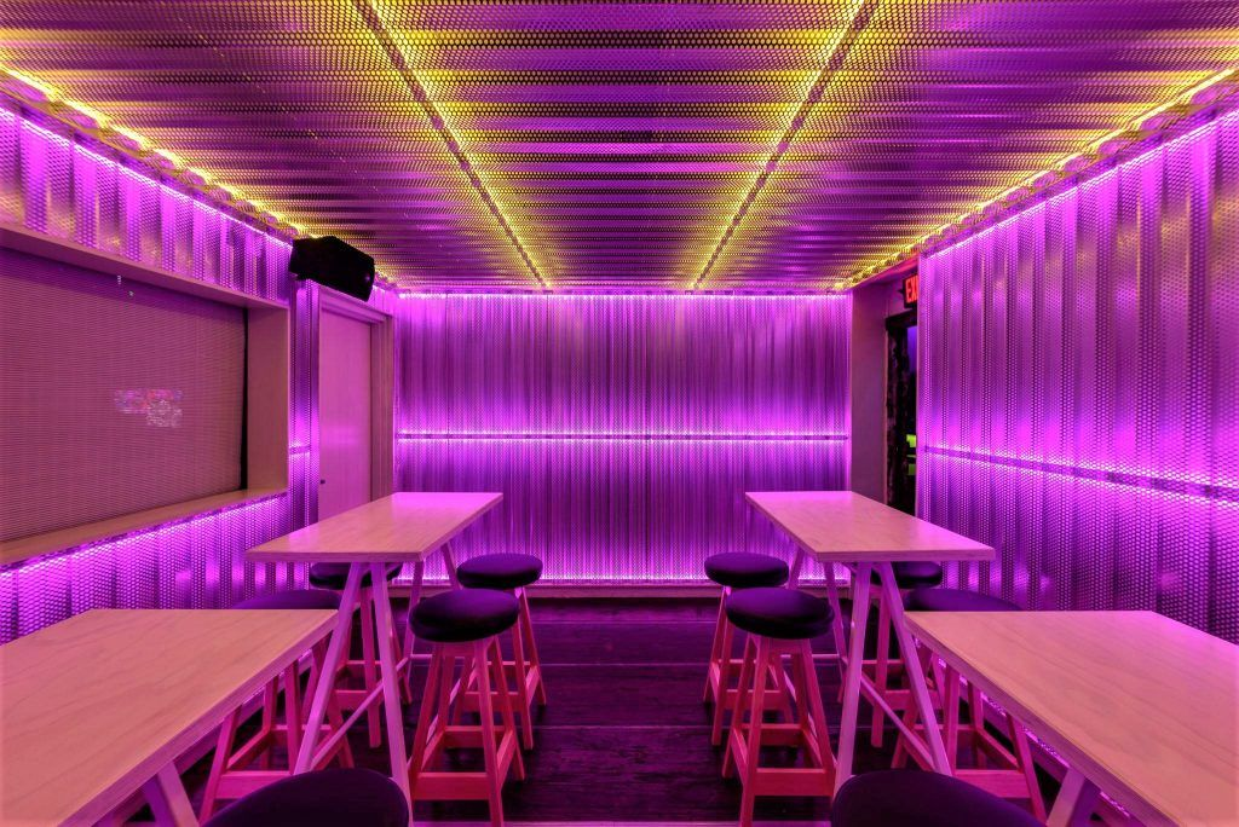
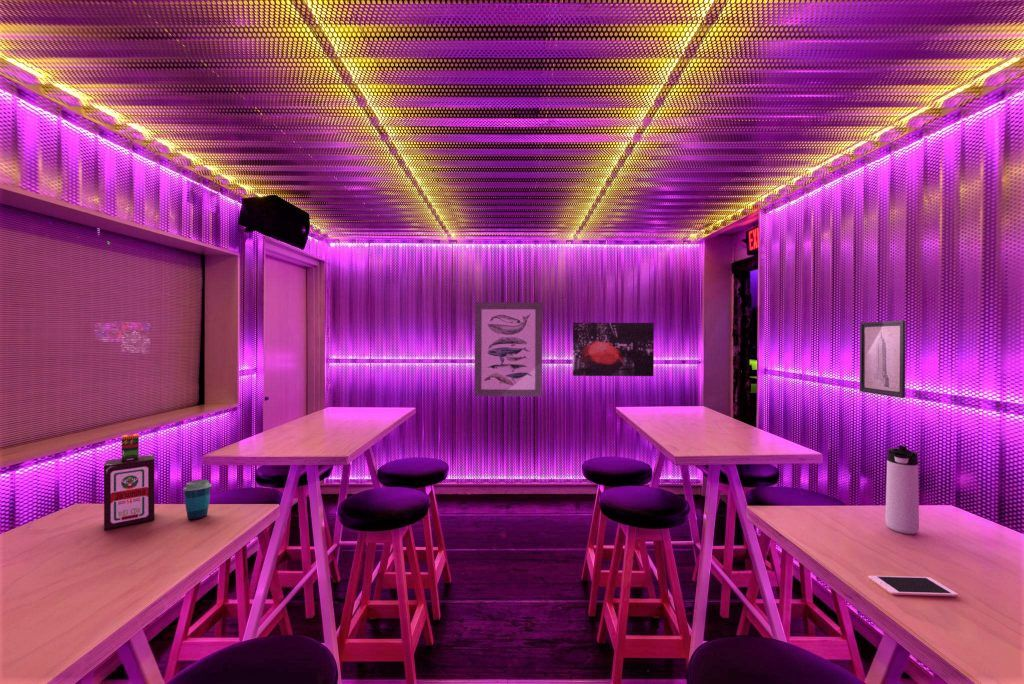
+ bottle (130, 478)
+ cup (197, 499)
+ wall art (613, 349)
+ cell phone (911, 585)
+ thermos bottle (901, 489)
+ wall art (881, 358)
+ wall art (508, 349)
